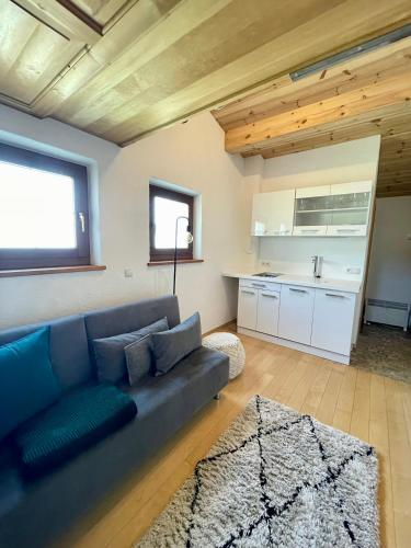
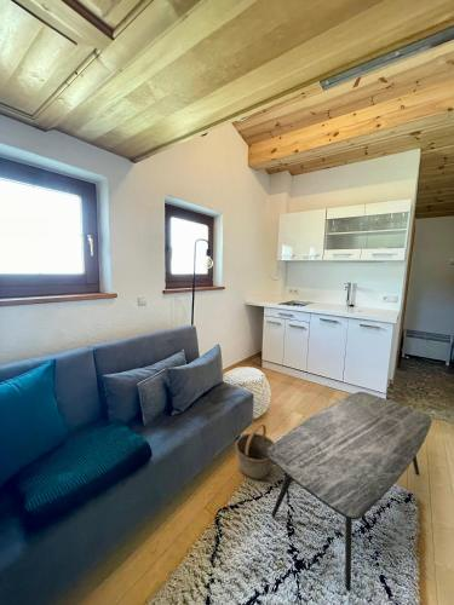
+ basket (255, 446)
+ coffee table (355, 462)
